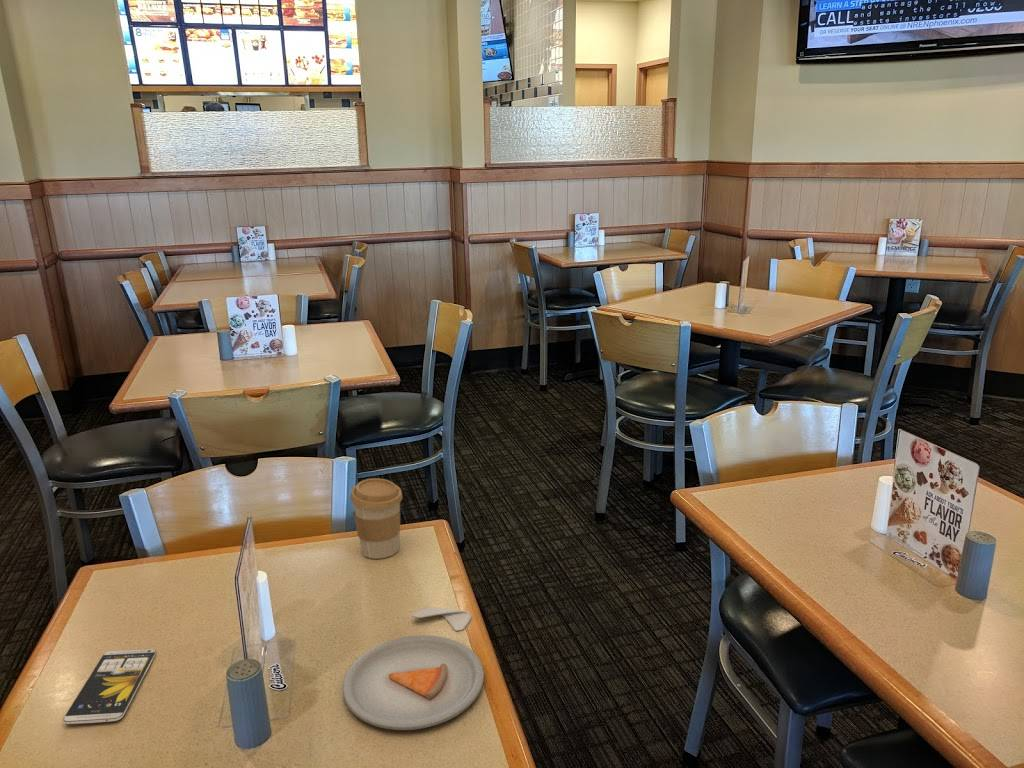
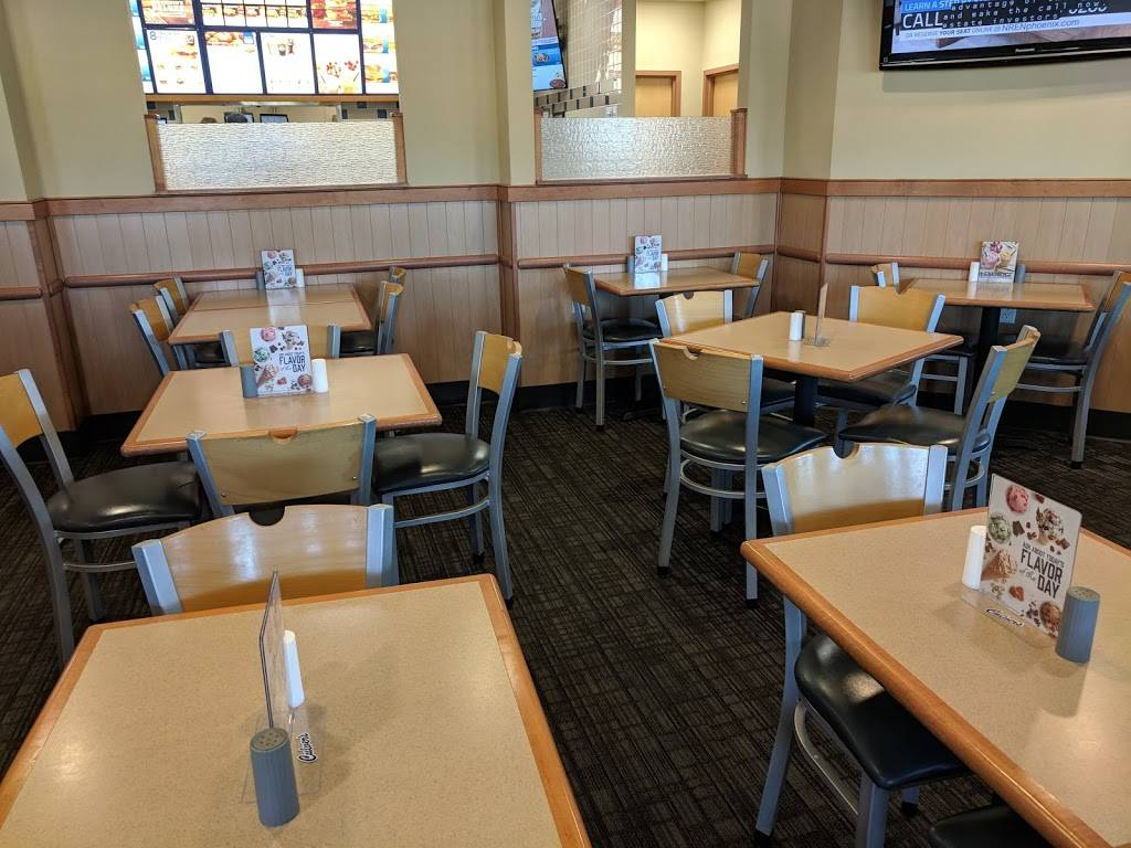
- dinner plate (423, 661)
- coffee cup (378, 517)
- smartphone (112, 683)
